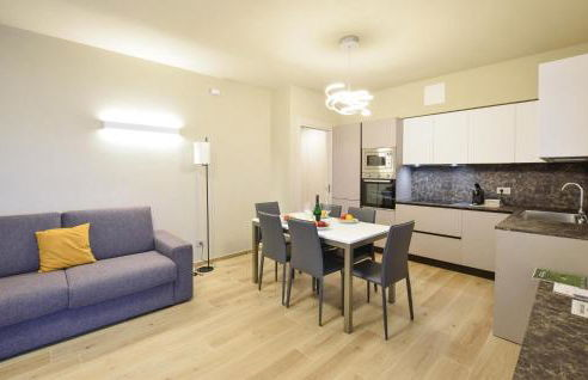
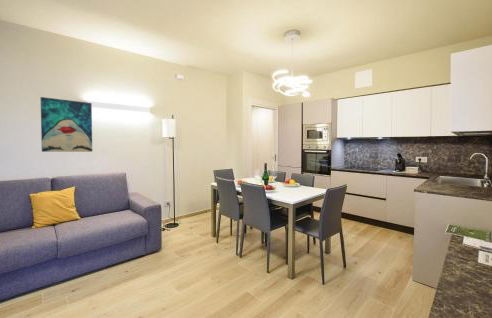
+ wall art (67, 126)
